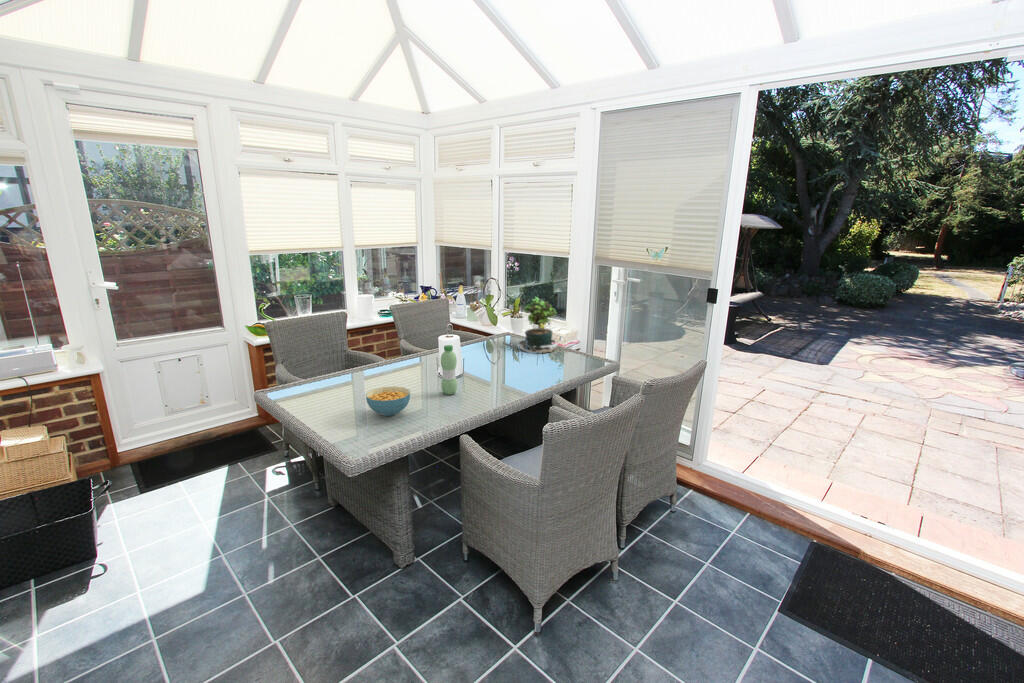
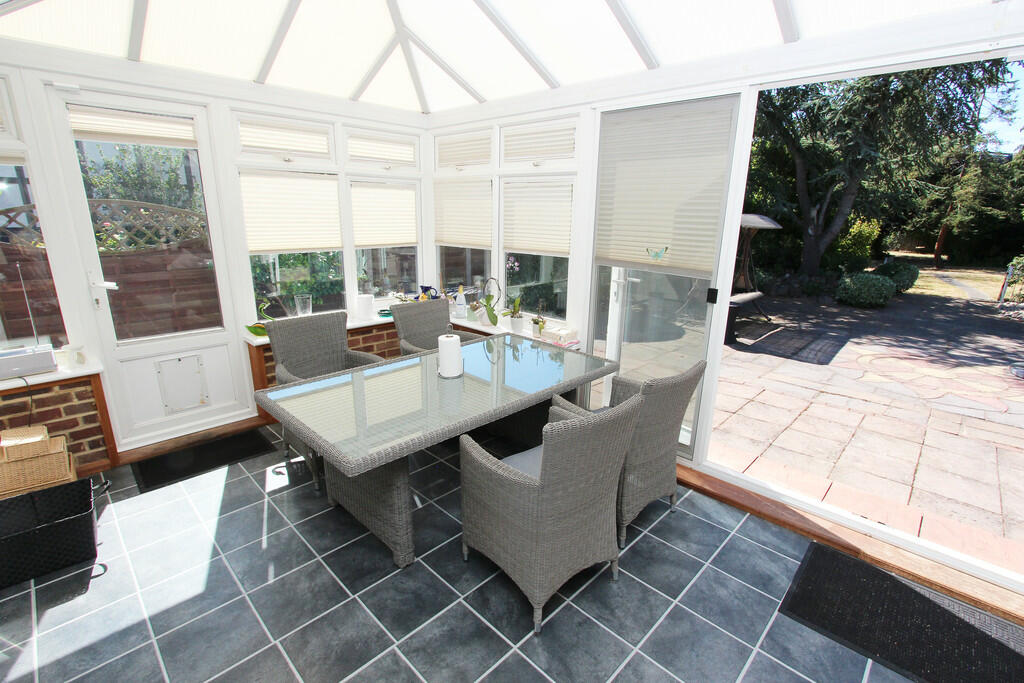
- potted plant (542, 323)
- water bottle (448, 369)
- cereal bowl (388, 403)
